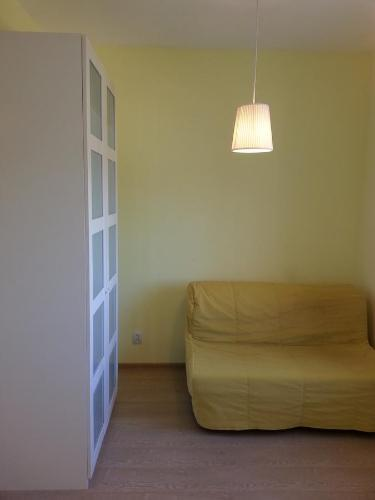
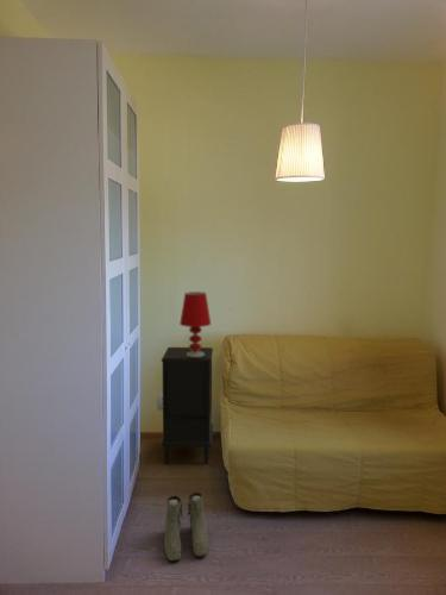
+ table lamp (195, 324)
+ nightstand (188, 403)
+ boots (190, 522)
